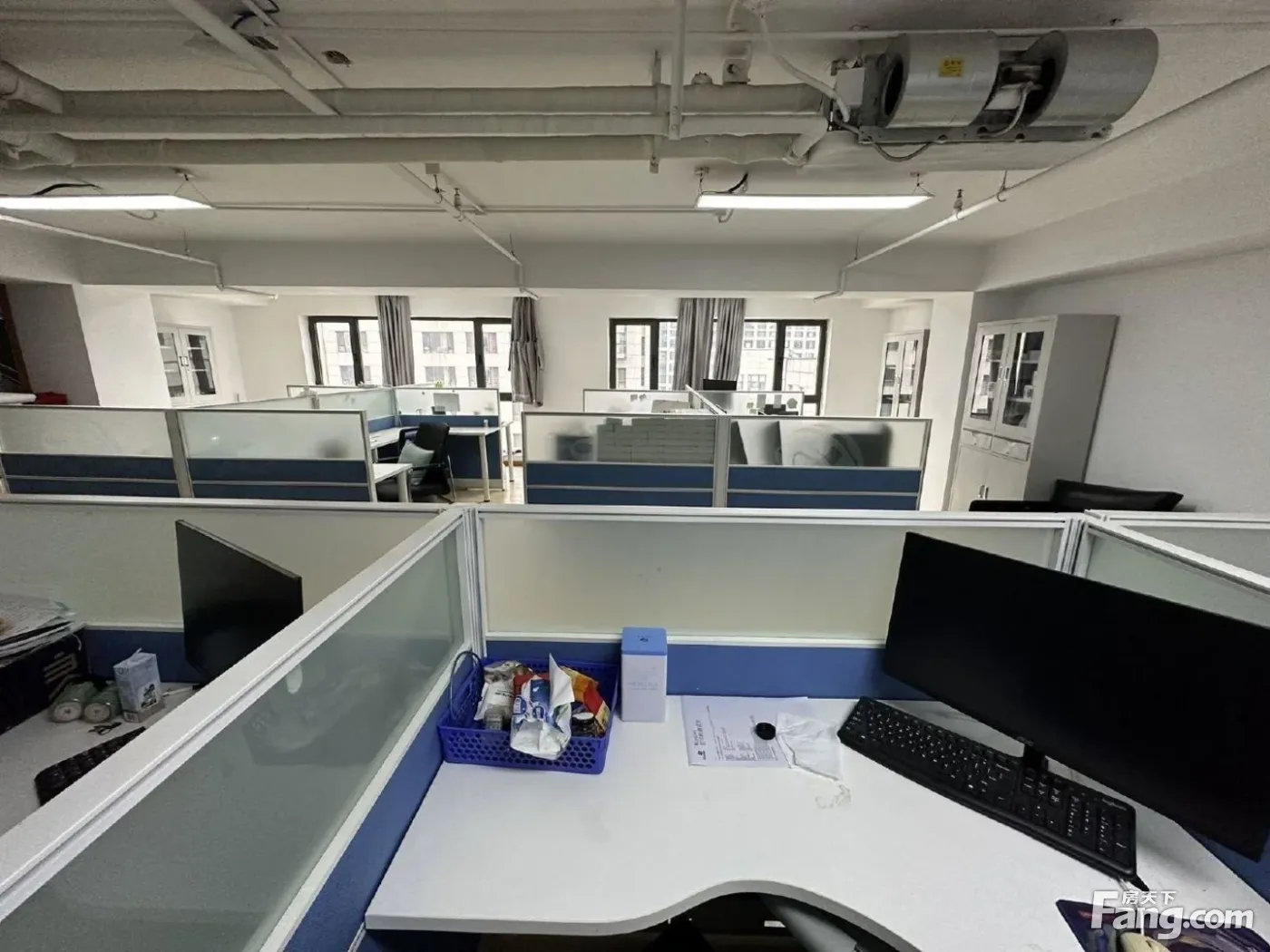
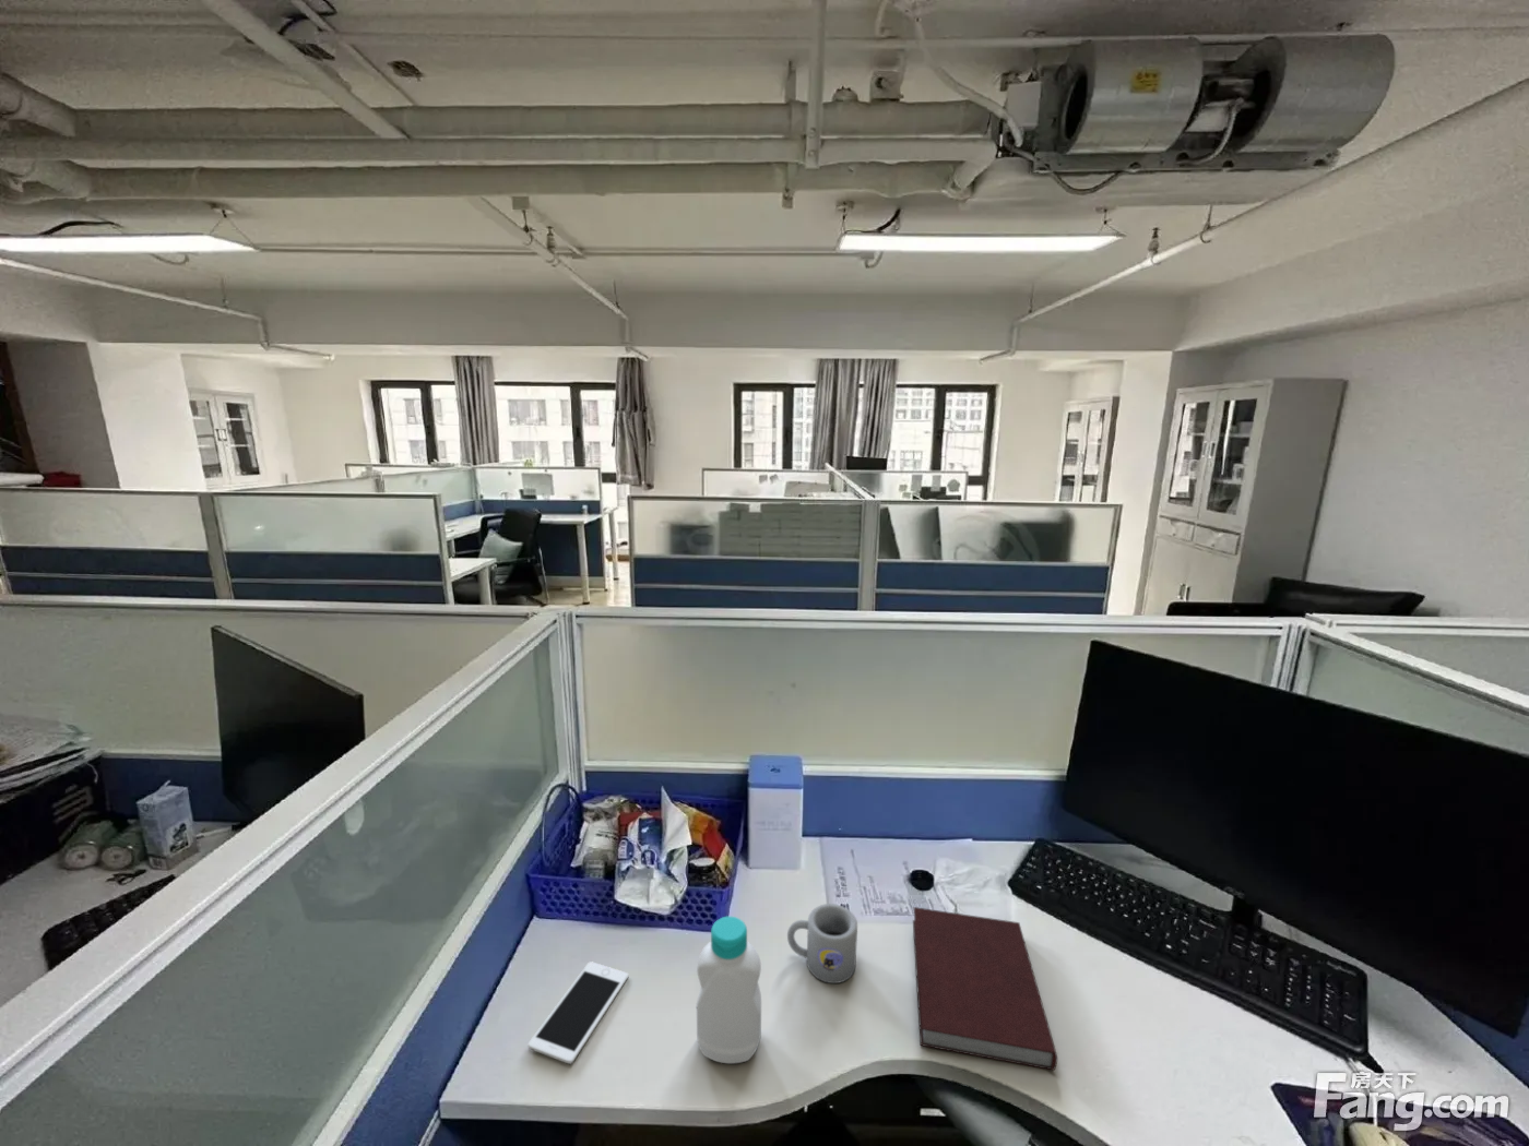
+ bottle (728, 986)
+ mug (821, 940)
+ cell phone (582, 1009)
+ notebook (975, 977)
